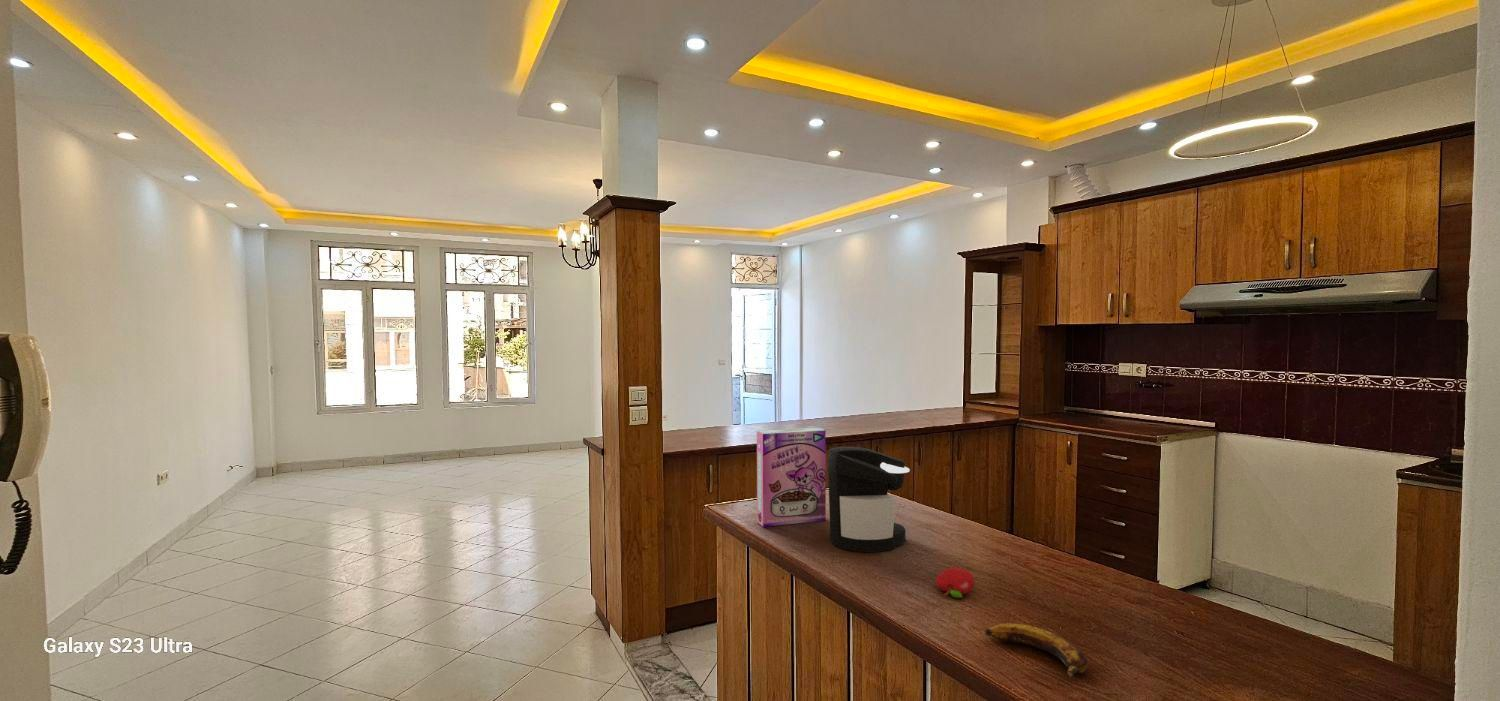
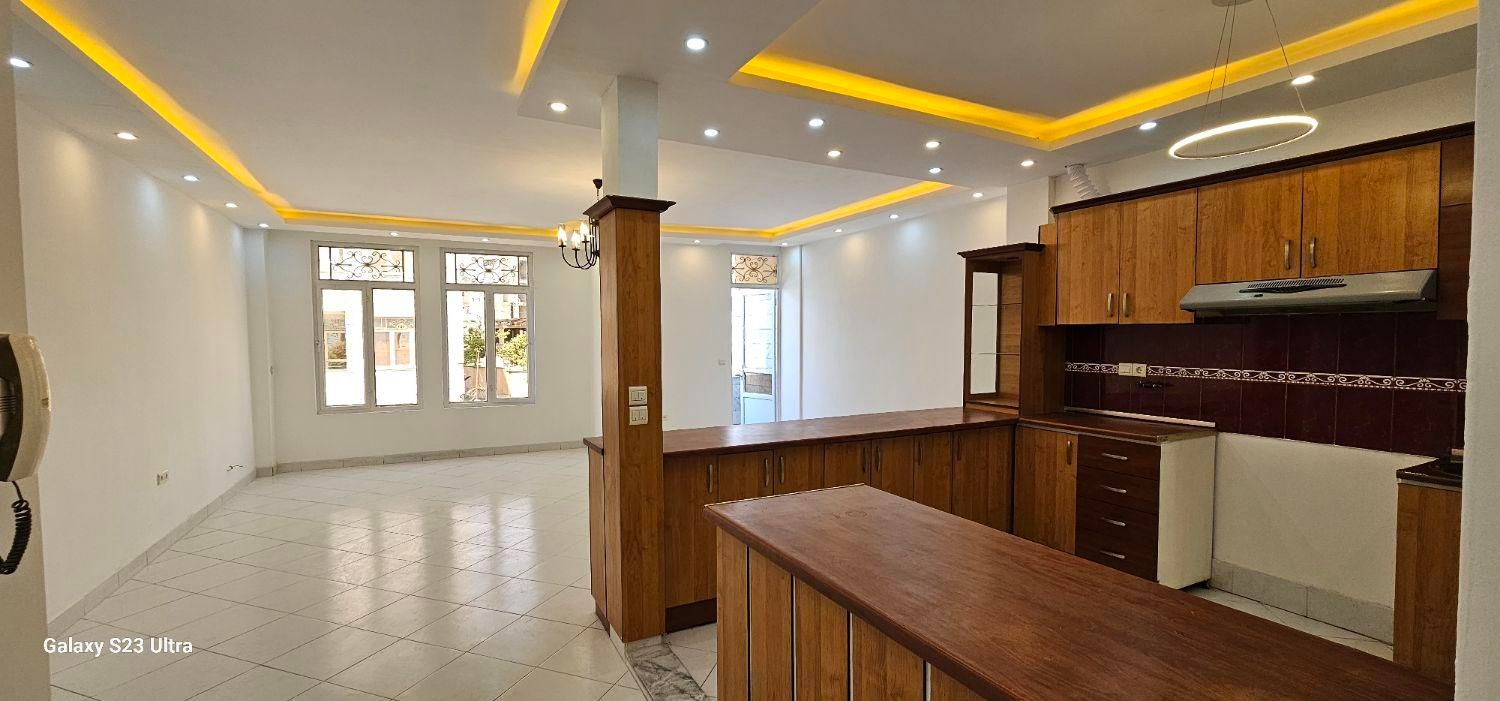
- coffee maker (869, 493)
- cereal box (791, 475)
- fruit (954, 581)
- banana (1037, 646)
